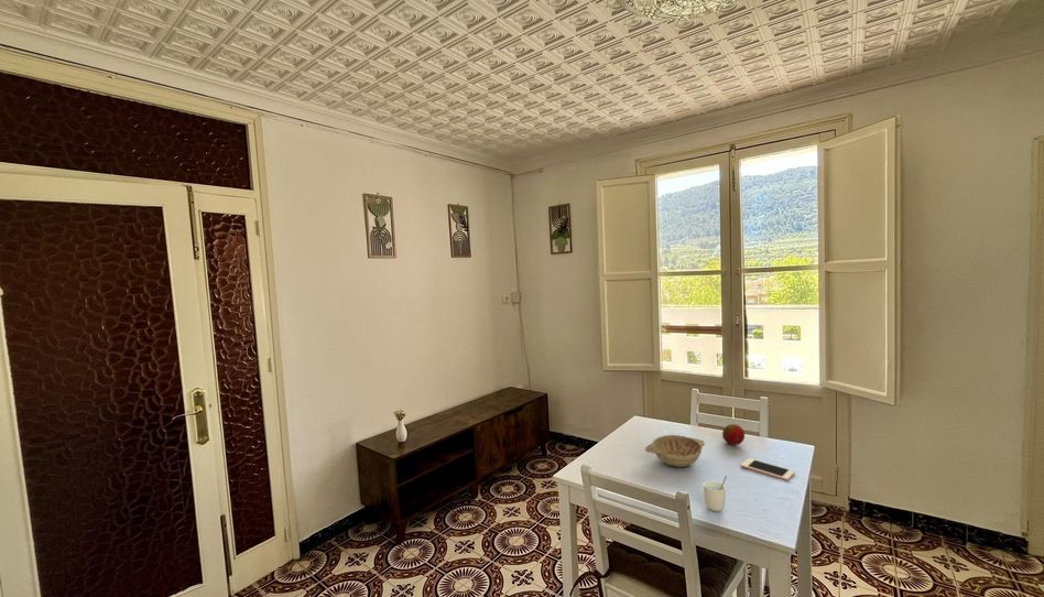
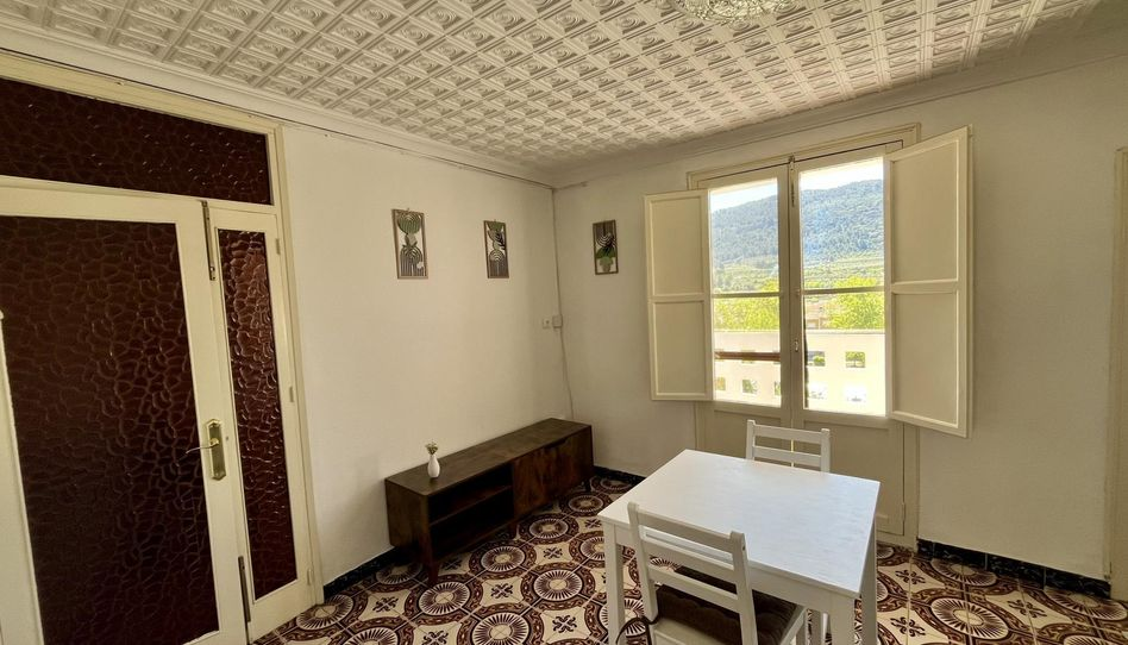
- cell phone (766, 468)
- decorative bowl (676, 453)
- cup (716, 492)
- fruit (732, 434)
